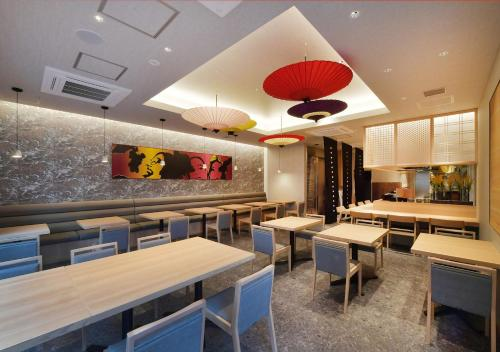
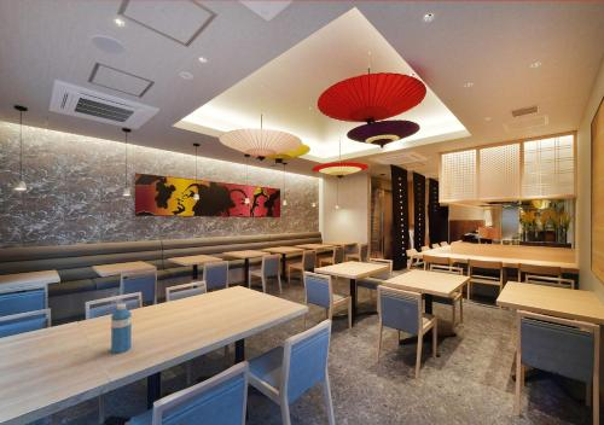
+ water bottle (121, 326)
